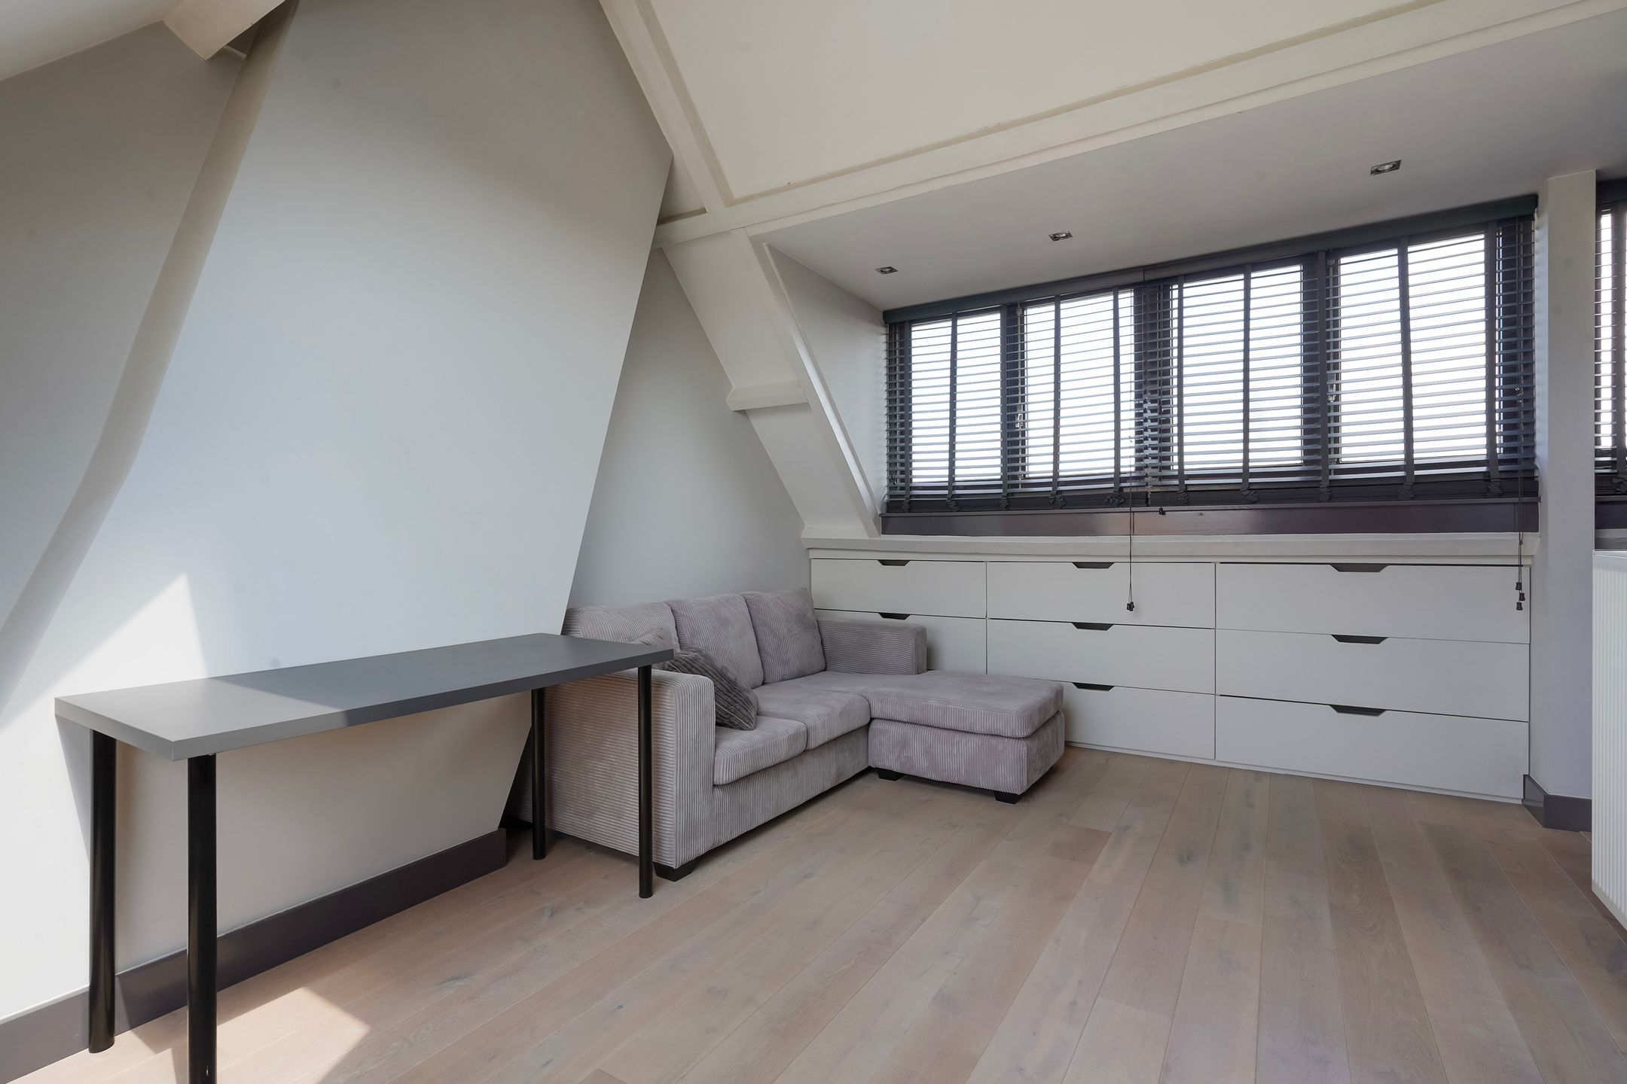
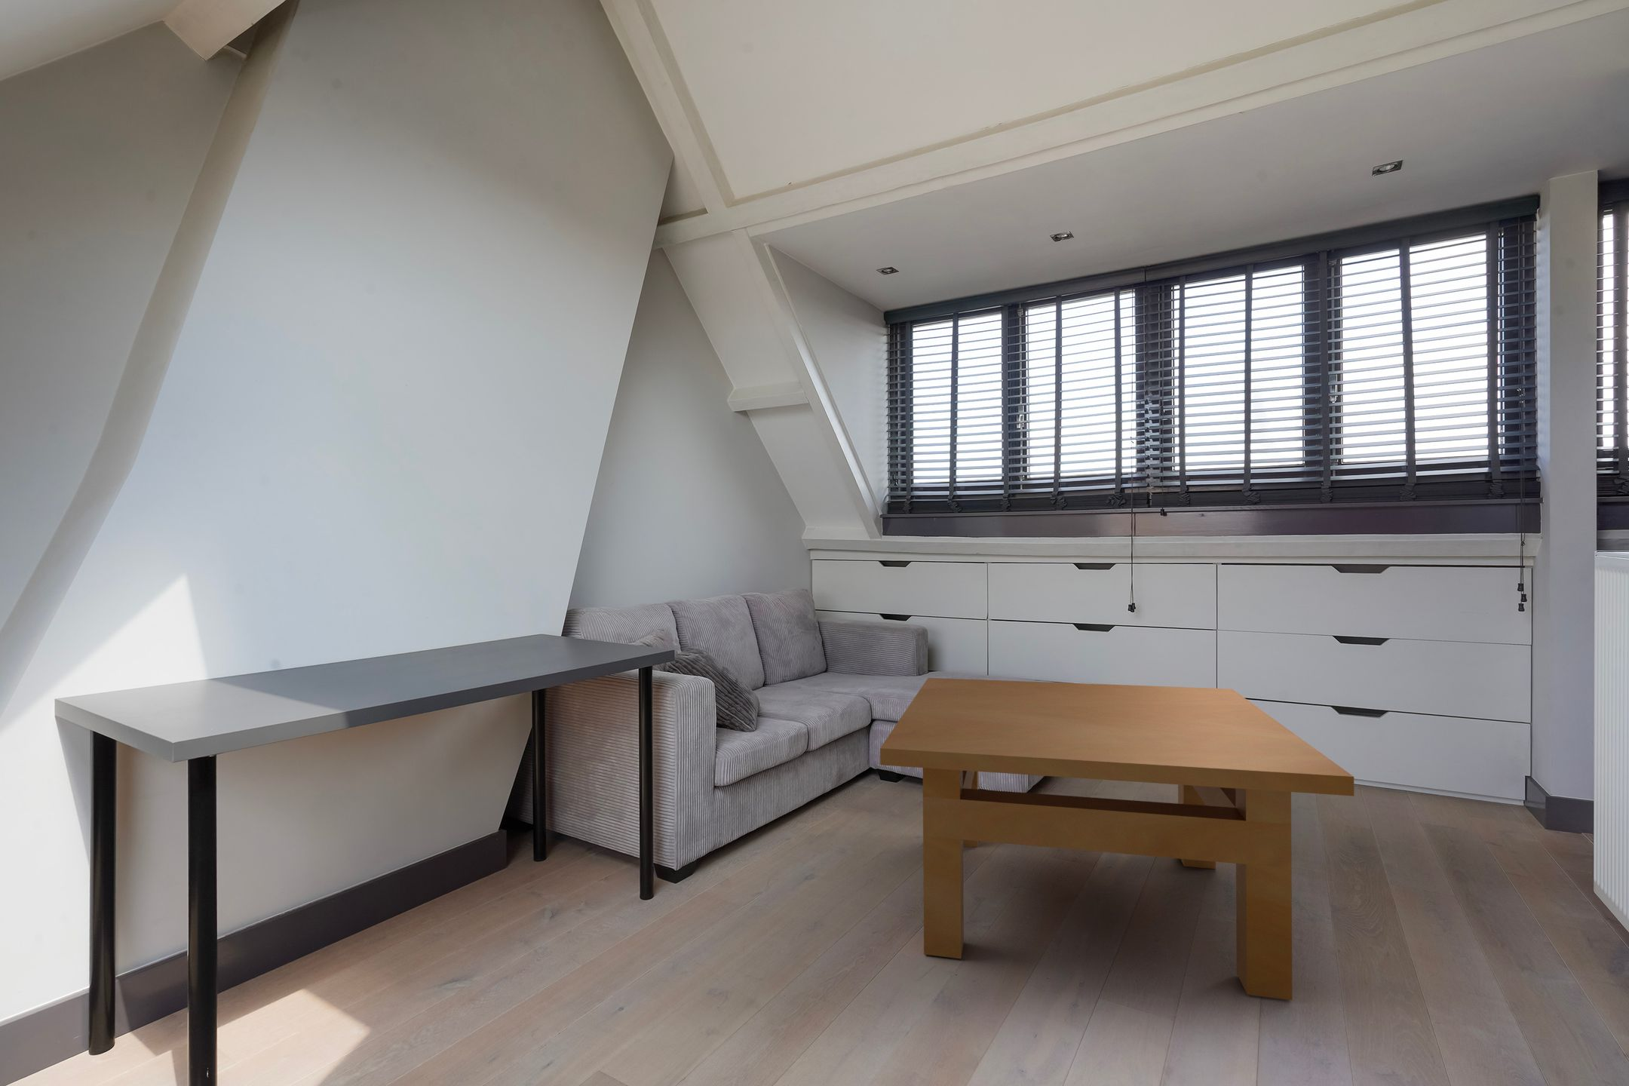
+ table (1084, 806)
